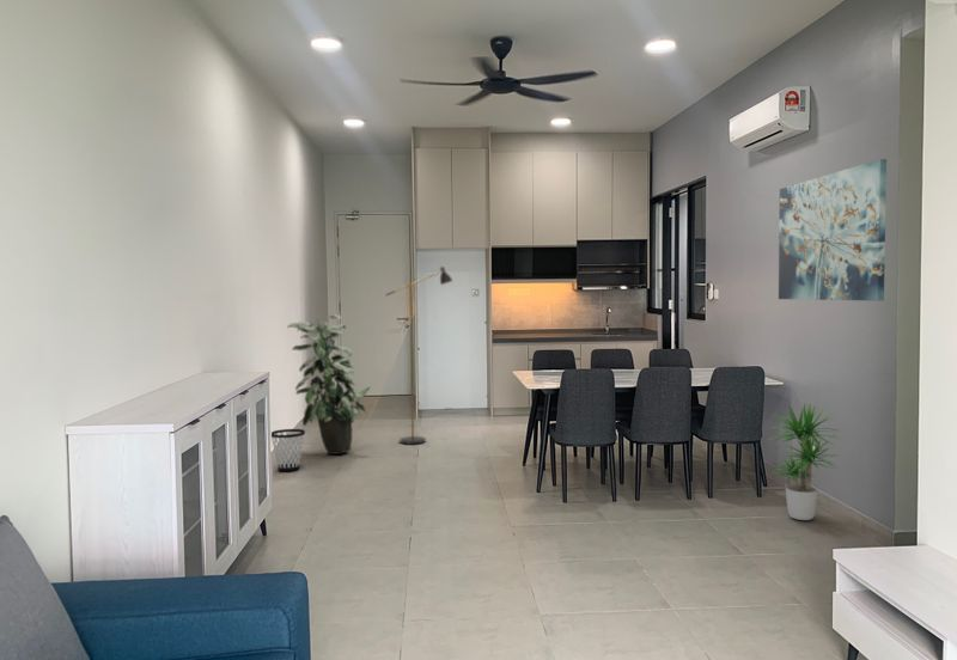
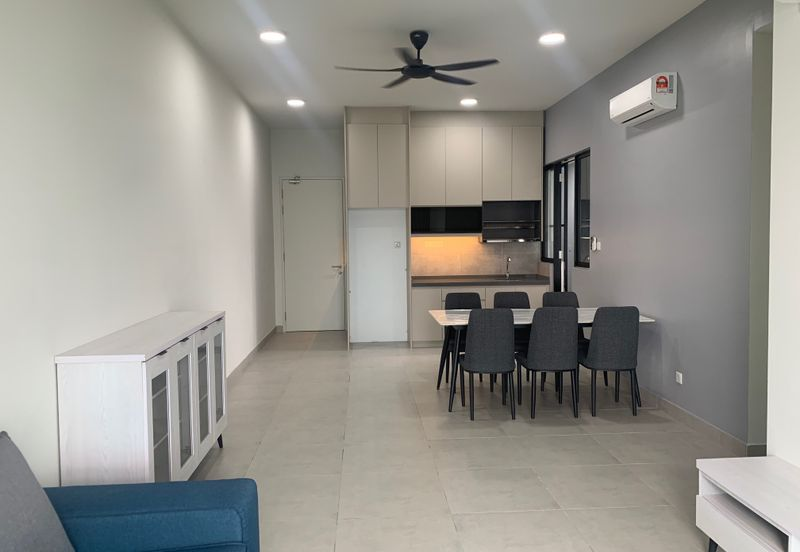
- potted plant (805, 460)
- wall art (825, 238)
- indoor plant (329, 384)
- lamp (412, 353)
- wastebasket (287, 450)
